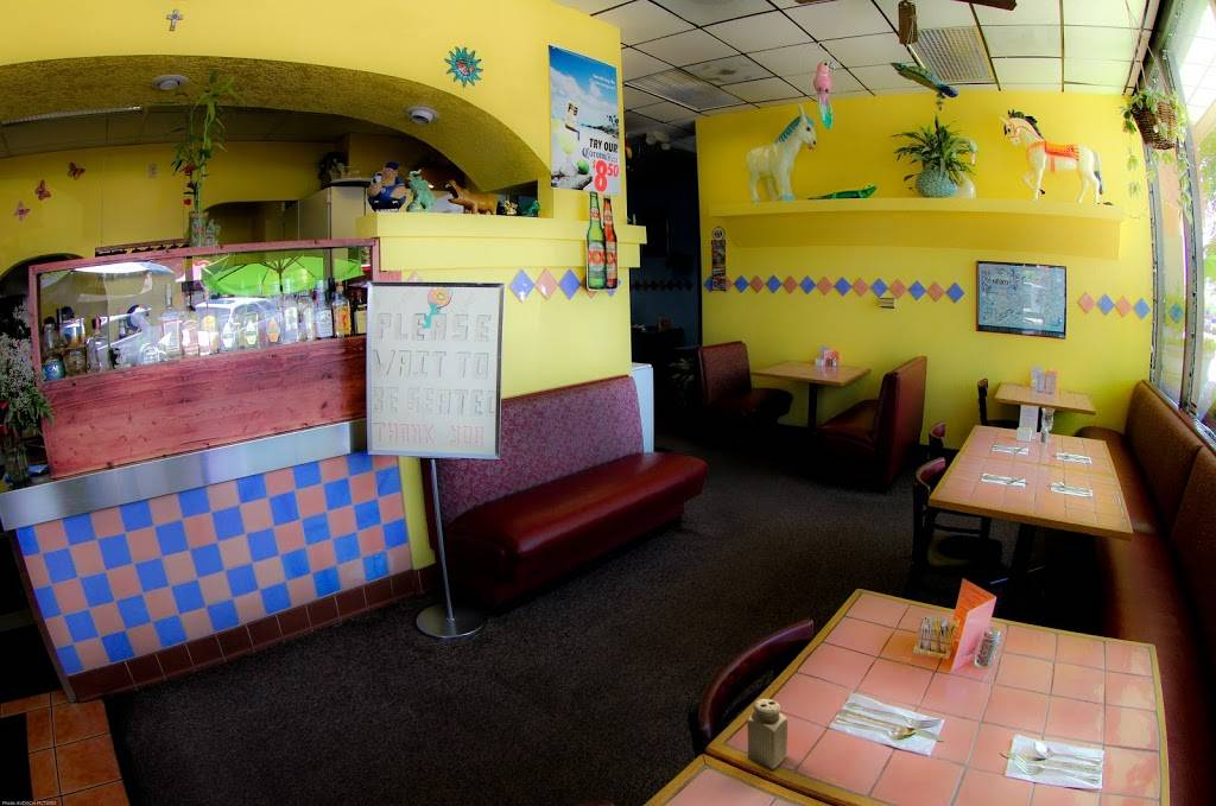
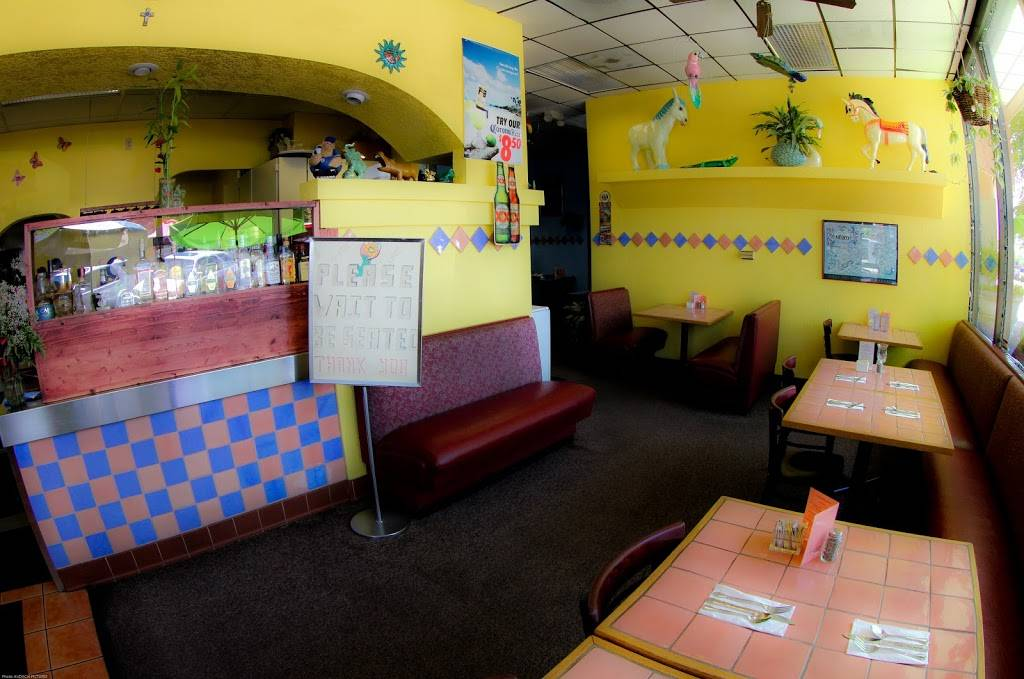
- salt shaker (767, 730)
